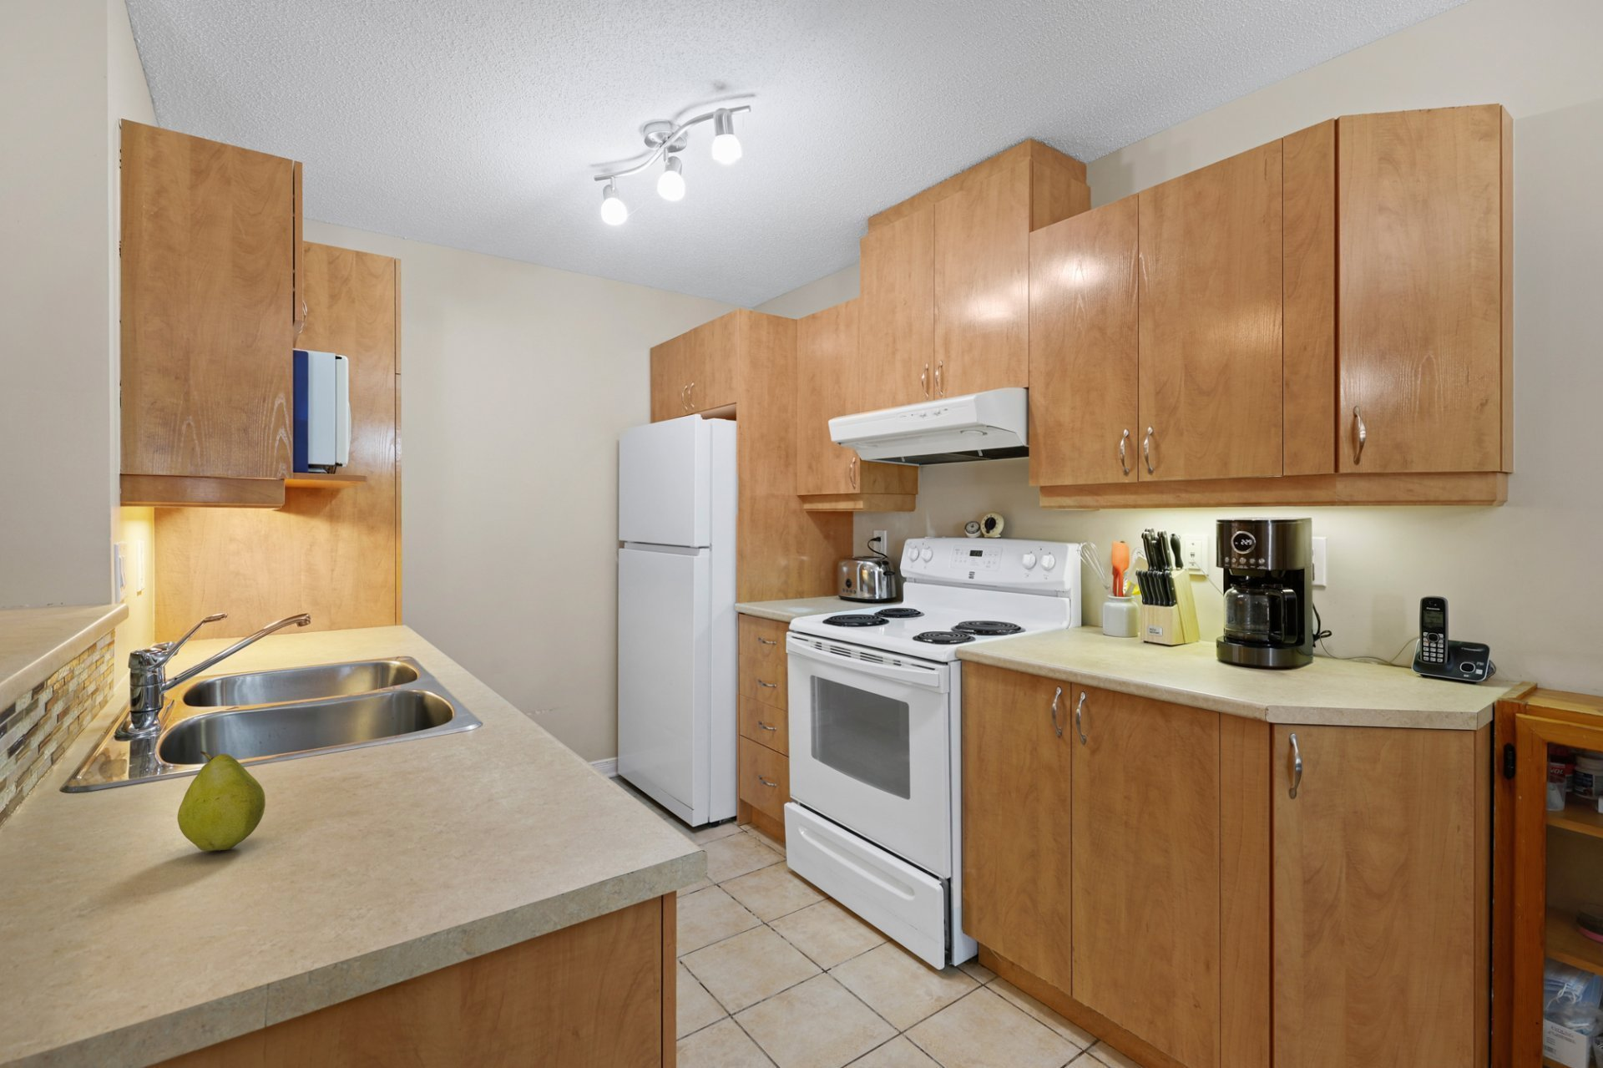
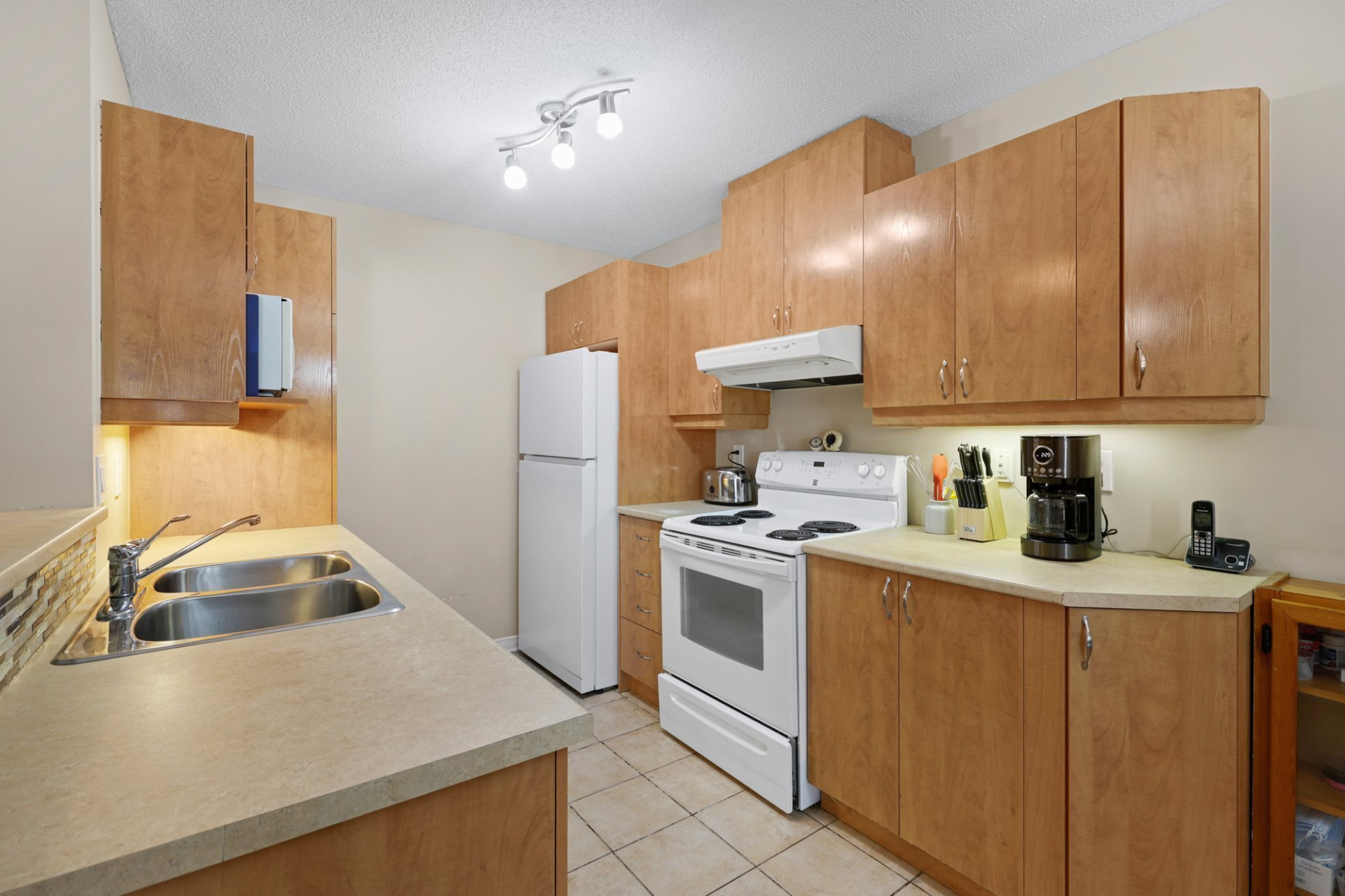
- fruit (223, 799)
